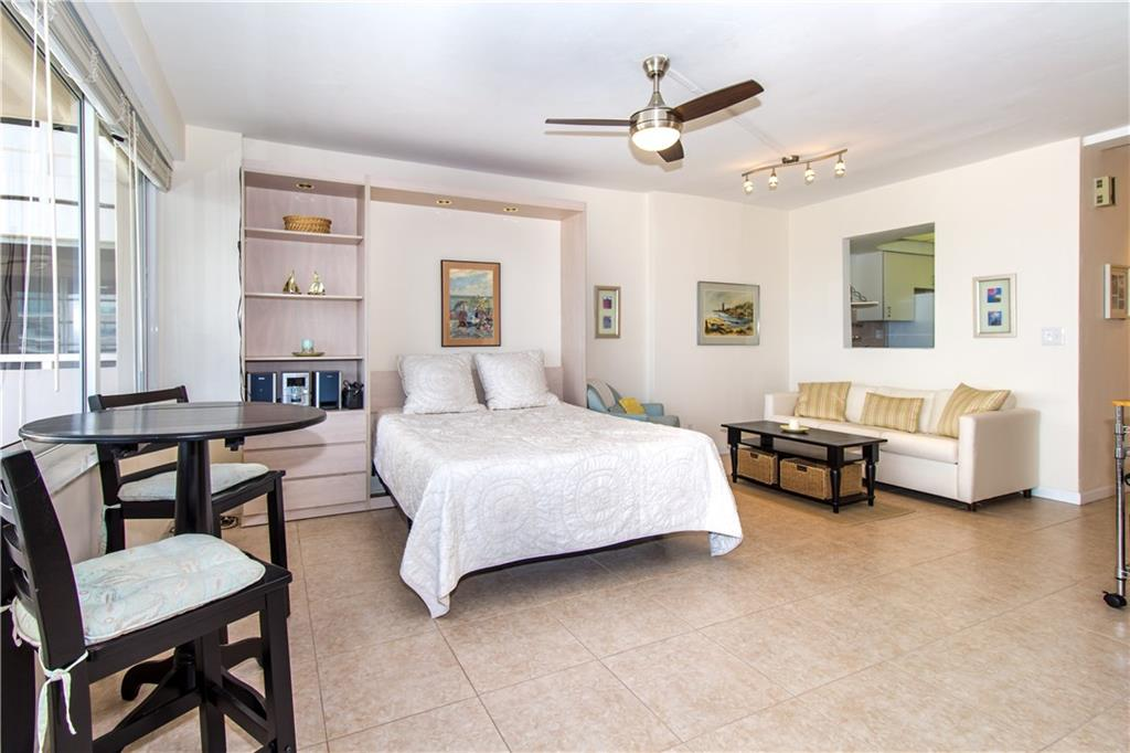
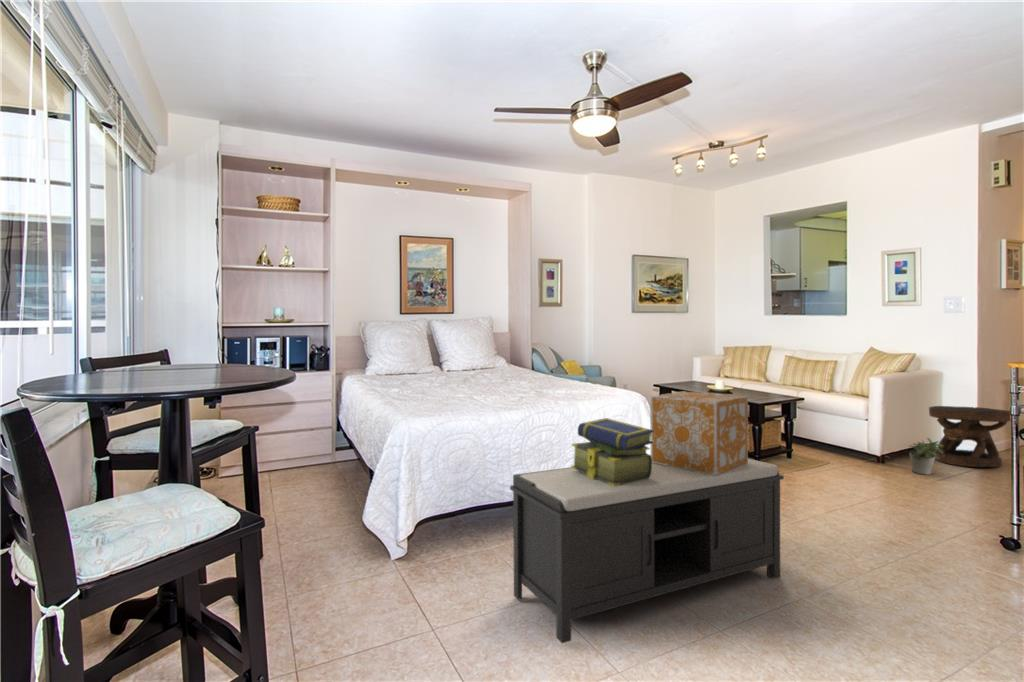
+ bench (651, 527)
+ side table (967, 434)
+ potted plant (927, 456)
+ decorative box (698, 429)
+ stack of books (614, 448)
